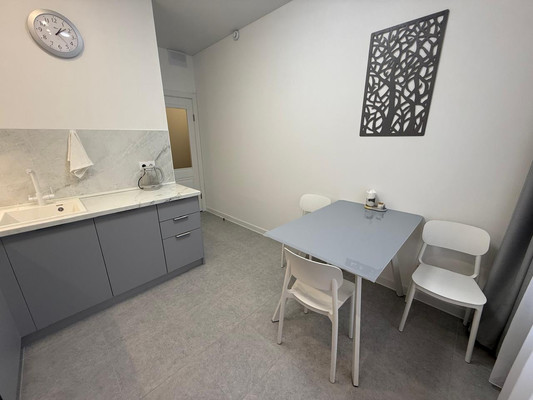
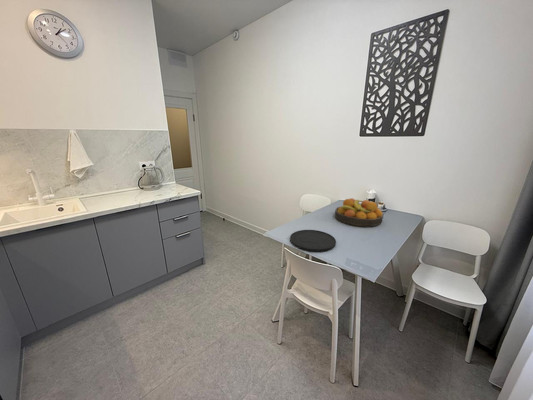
+ plate (312, 239)
+ fruit bowl (358, 209)
